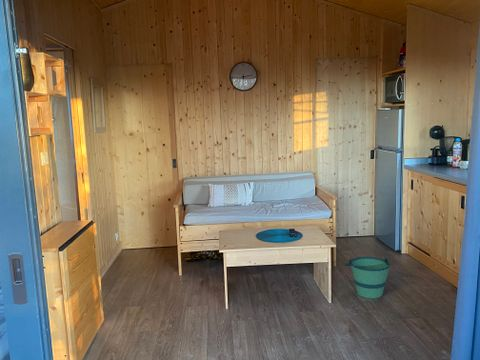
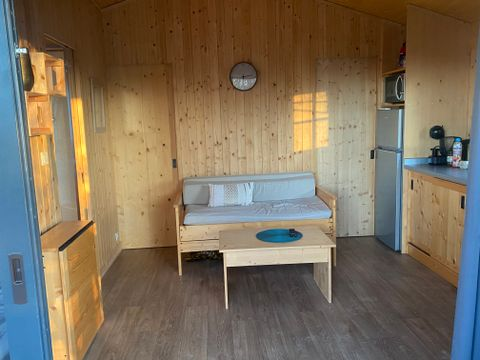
- bucket (367, 274)
